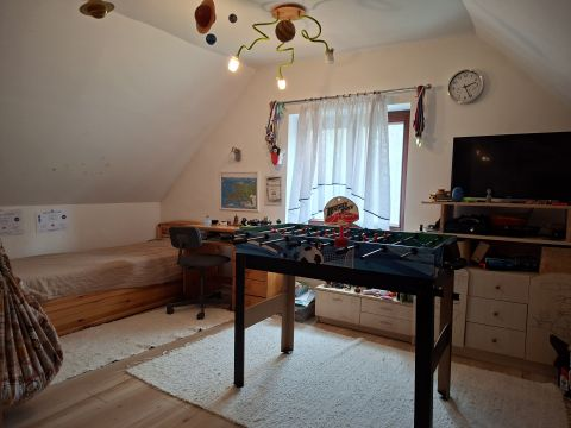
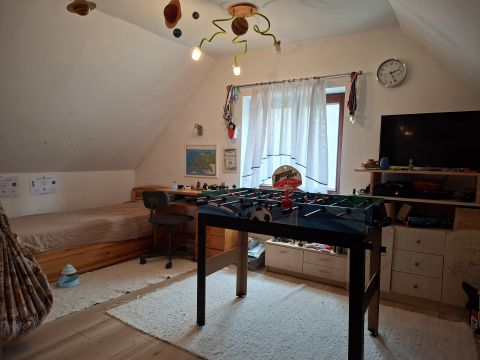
+ stacking toy (68, 273)
